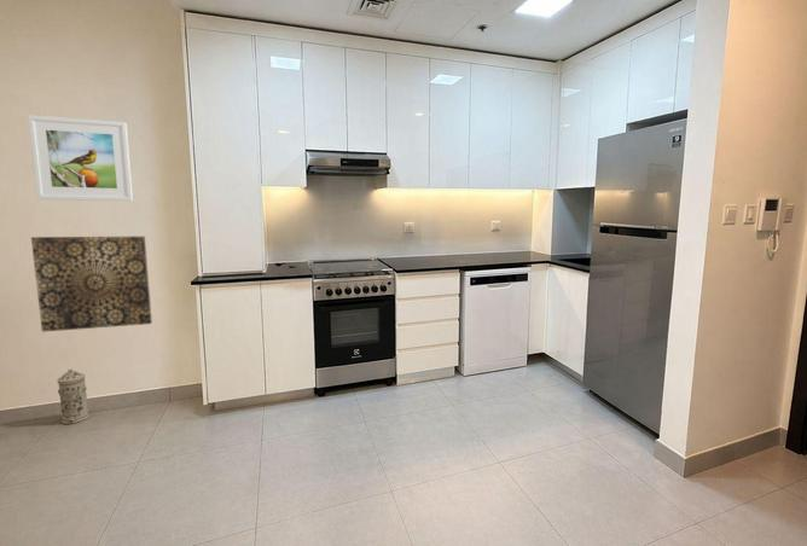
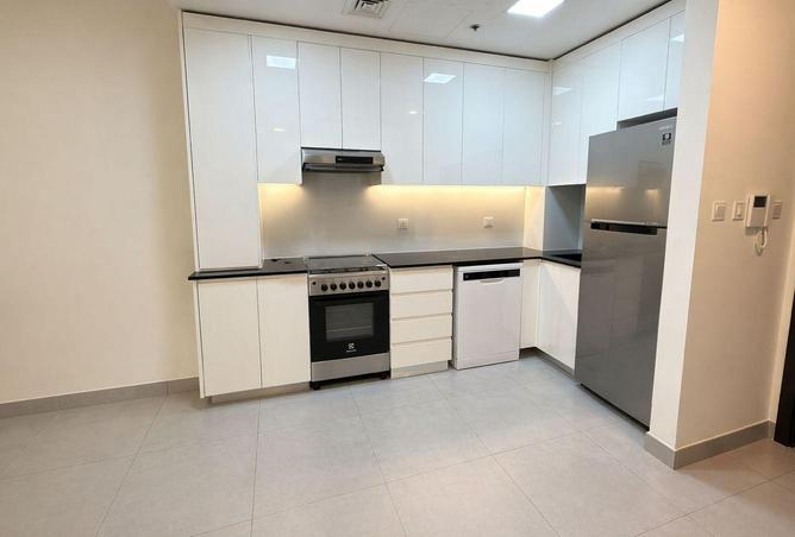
- wall art (94, 281)
- water filter (72, 394)
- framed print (82, 159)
